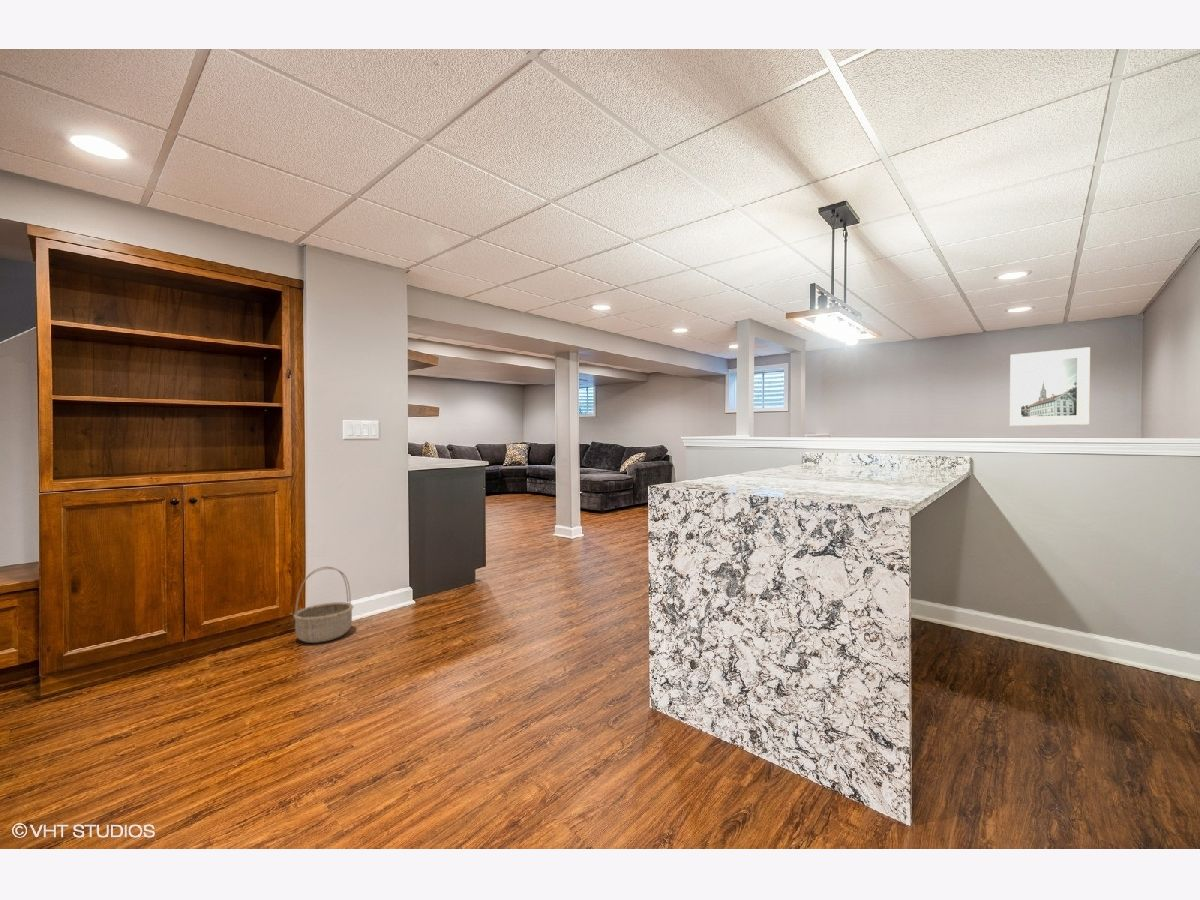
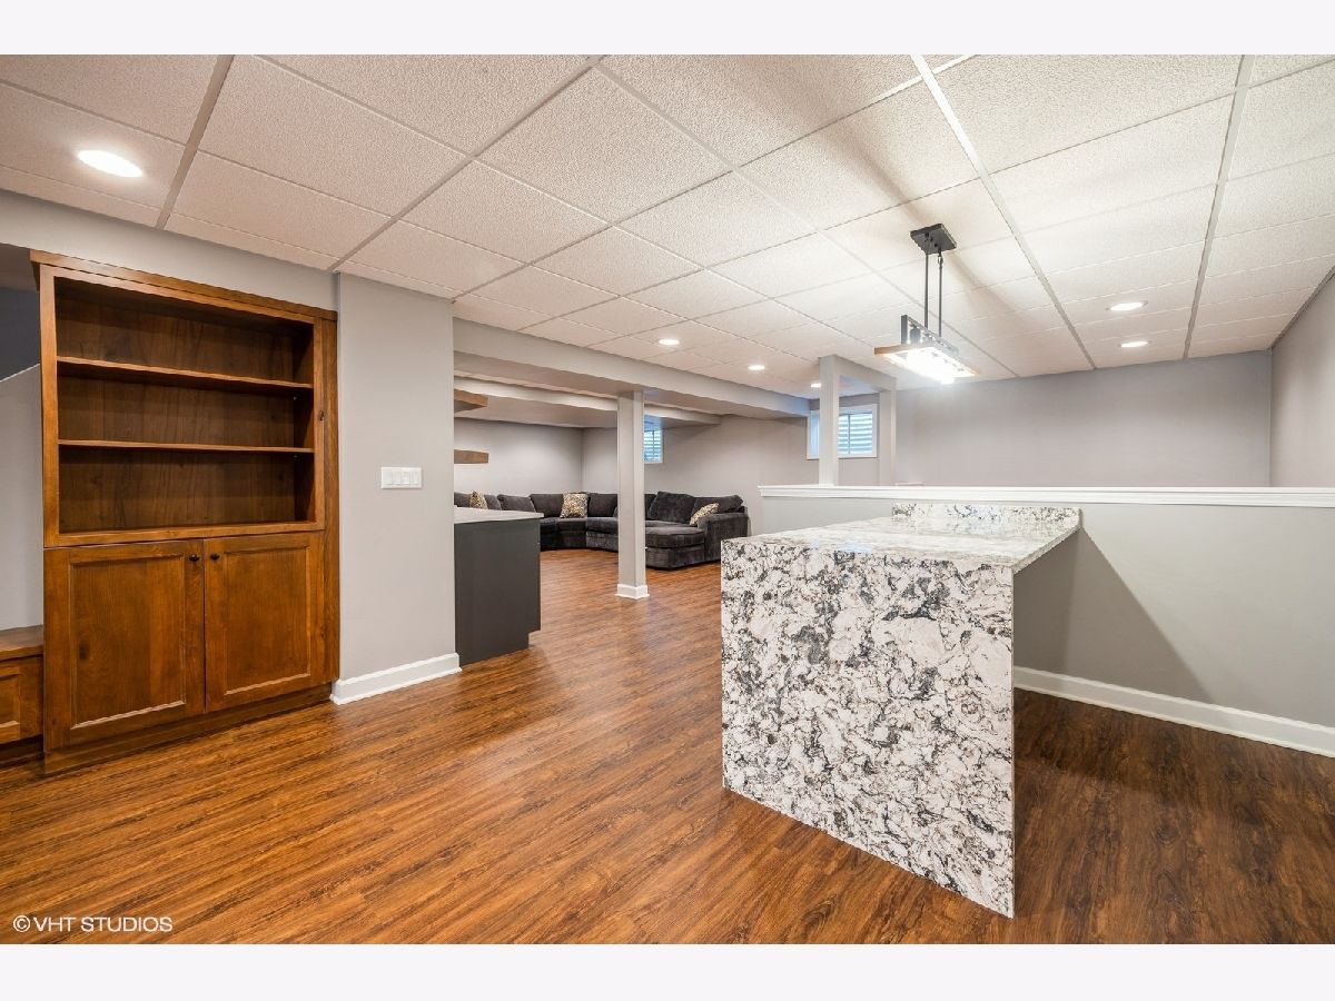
- basket (324, 603)
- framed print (1048, 388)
